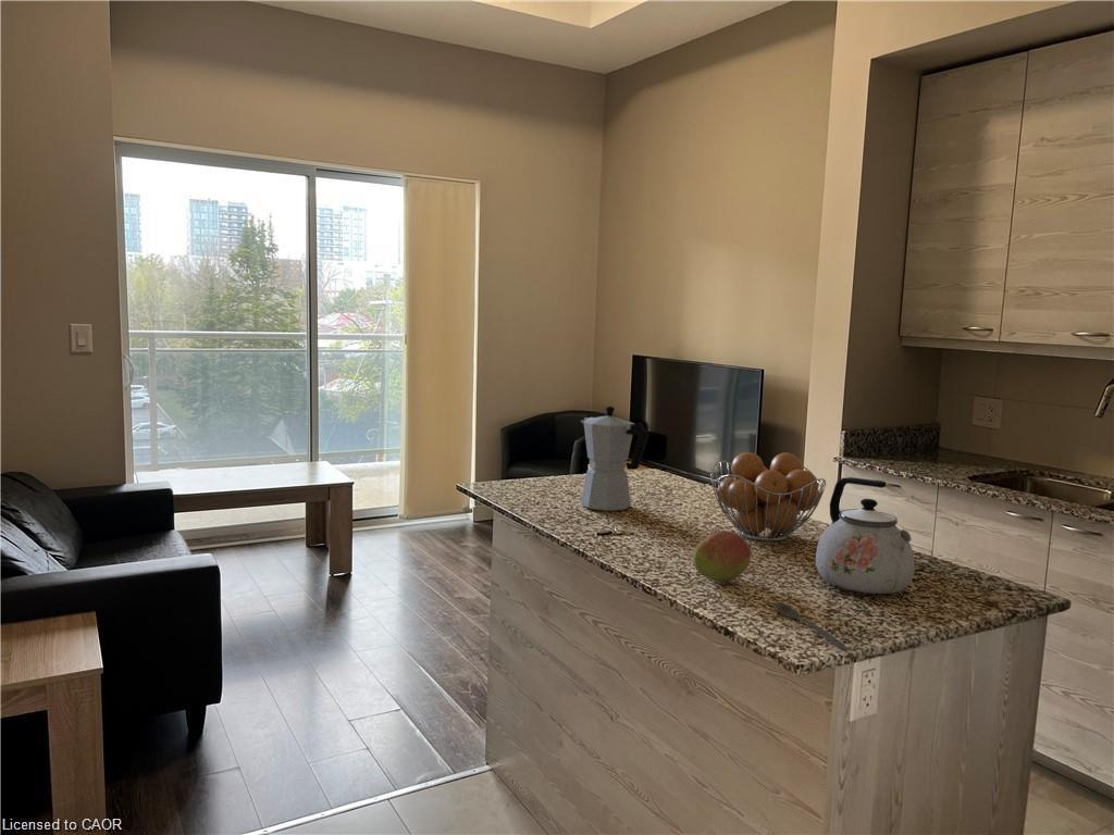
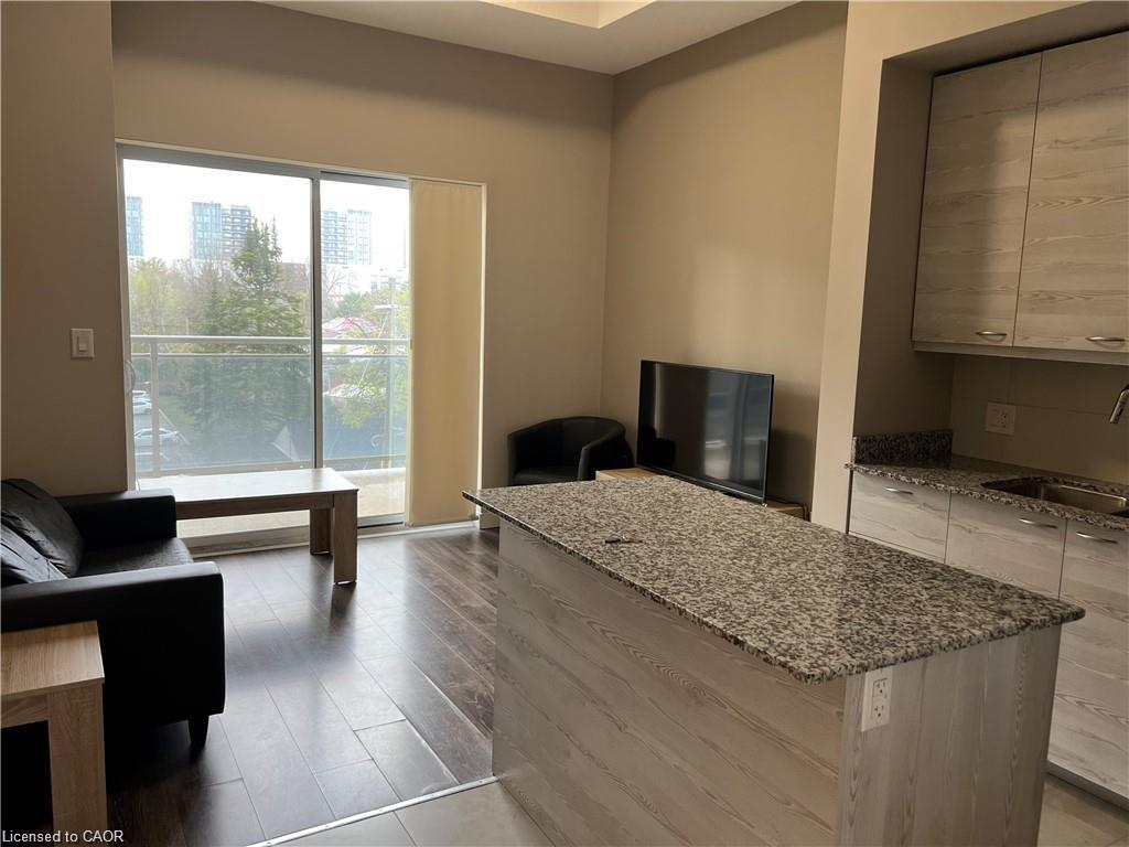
- fruit (721, 556)
- spoon (809, 624)
- moka pot (611, 457)
- fruit basket (766, 494)
- kettle (867, 533)
